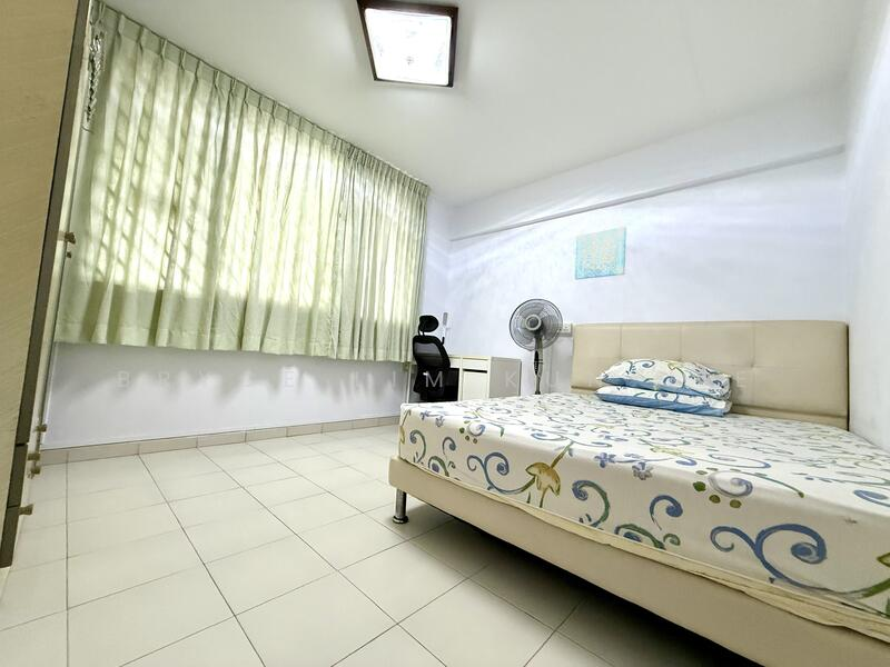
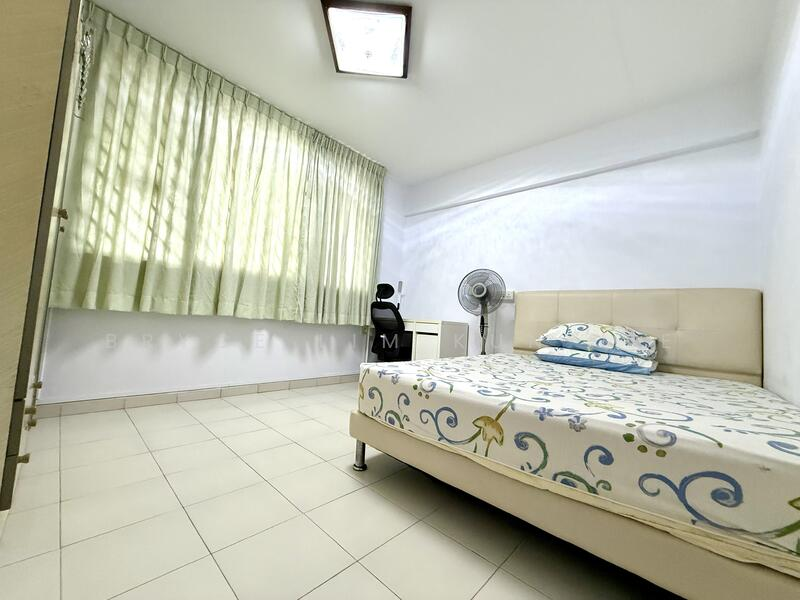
- wall art (599, 253)
